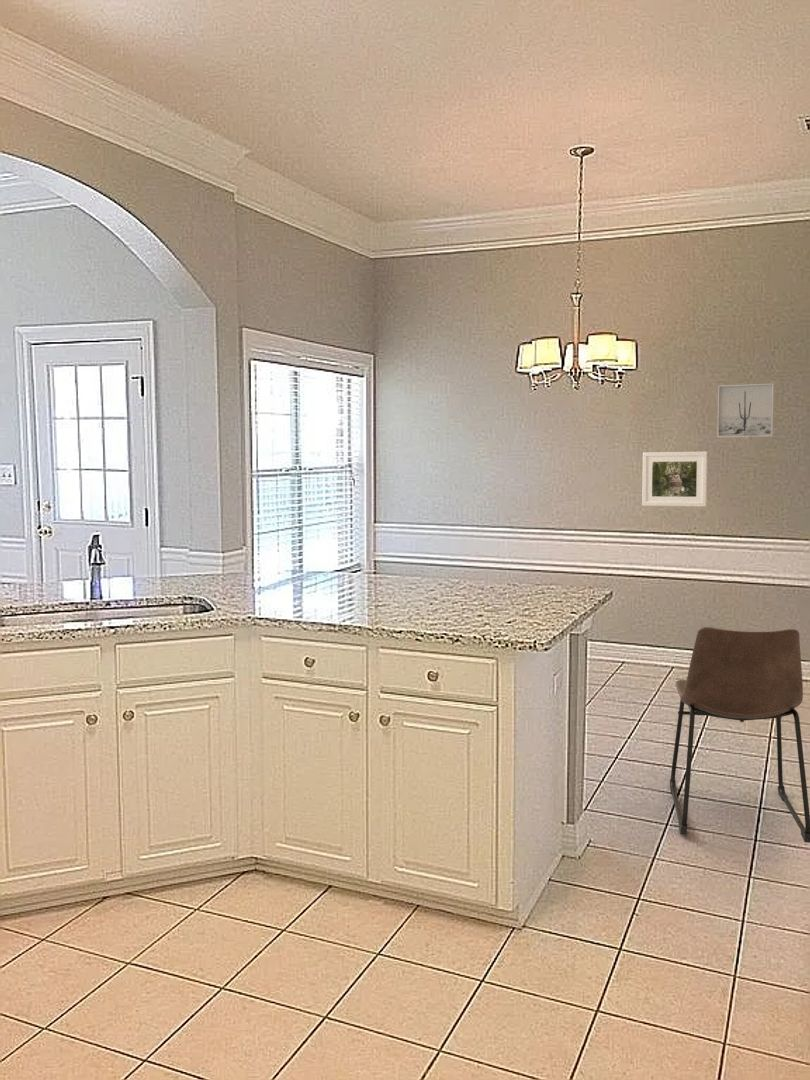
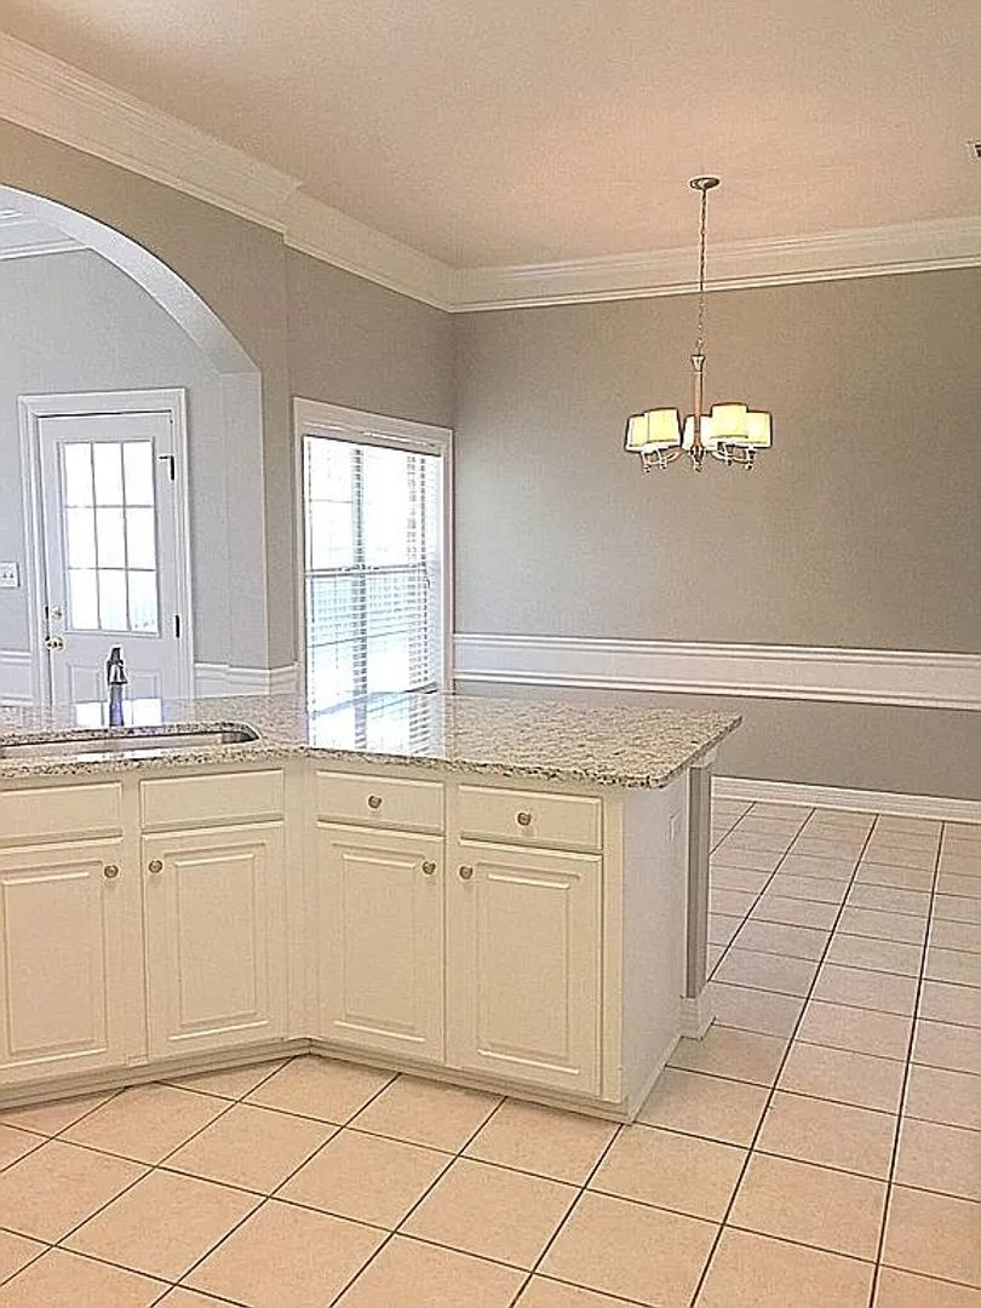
- wall art (745, 410)
- chair (737, 717)
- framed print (674, 479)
